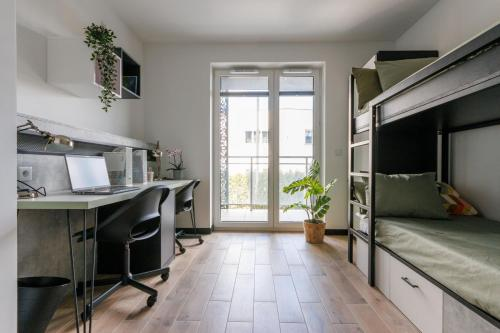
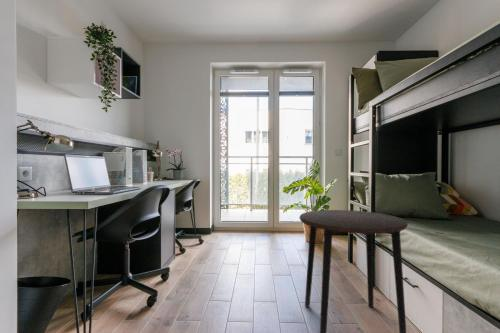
+ side table (367, 270)
